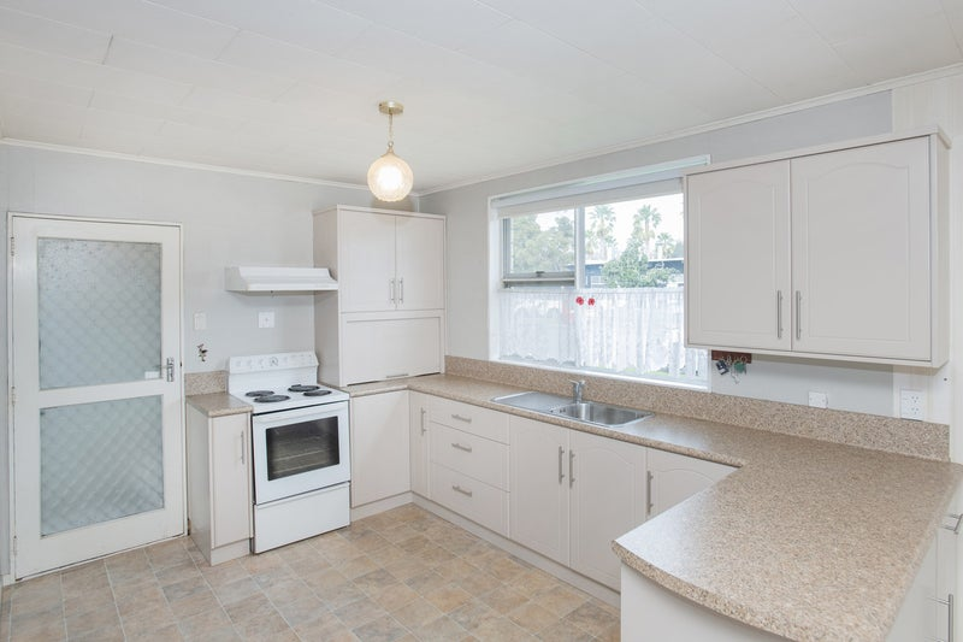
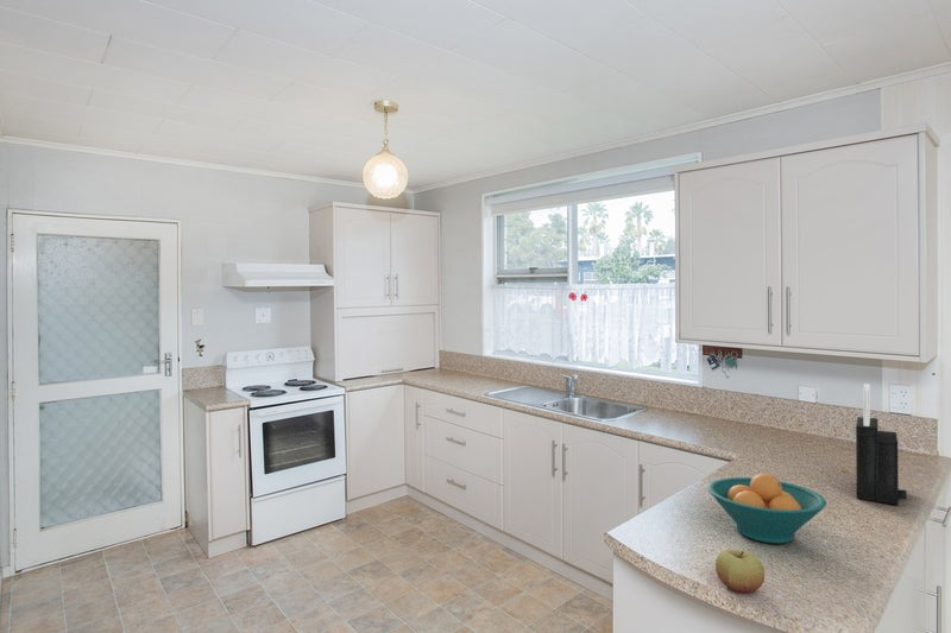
+ knife block (881, 441)
+ fruit bowl (764, 504)
+ apple (739, 569)
